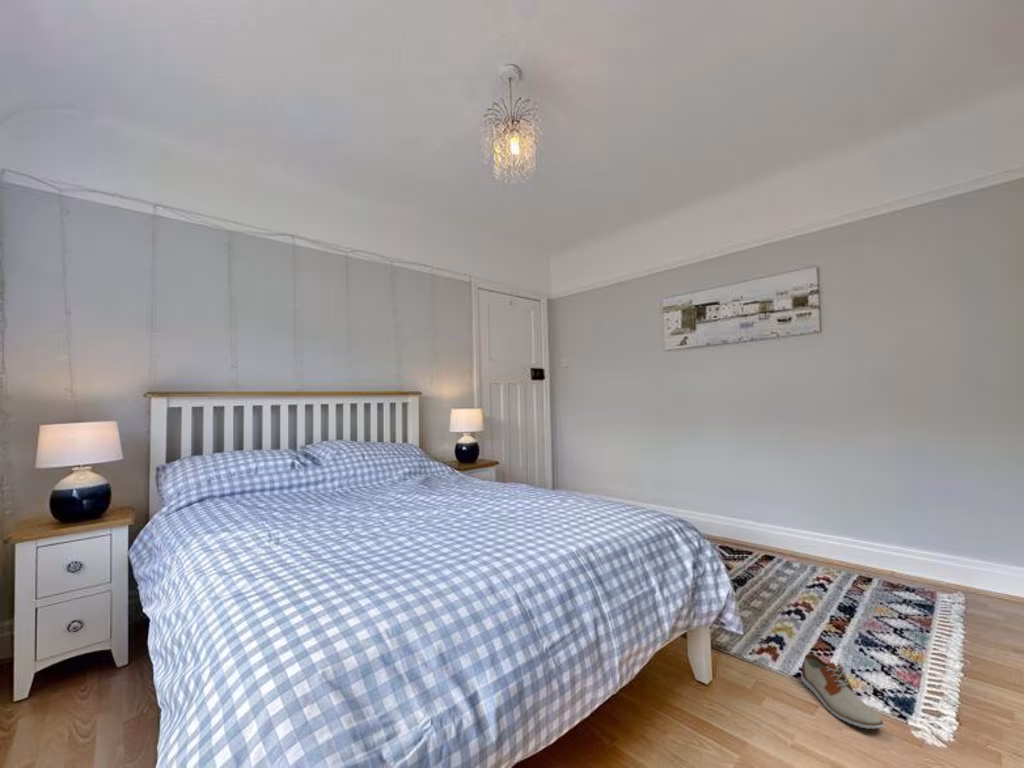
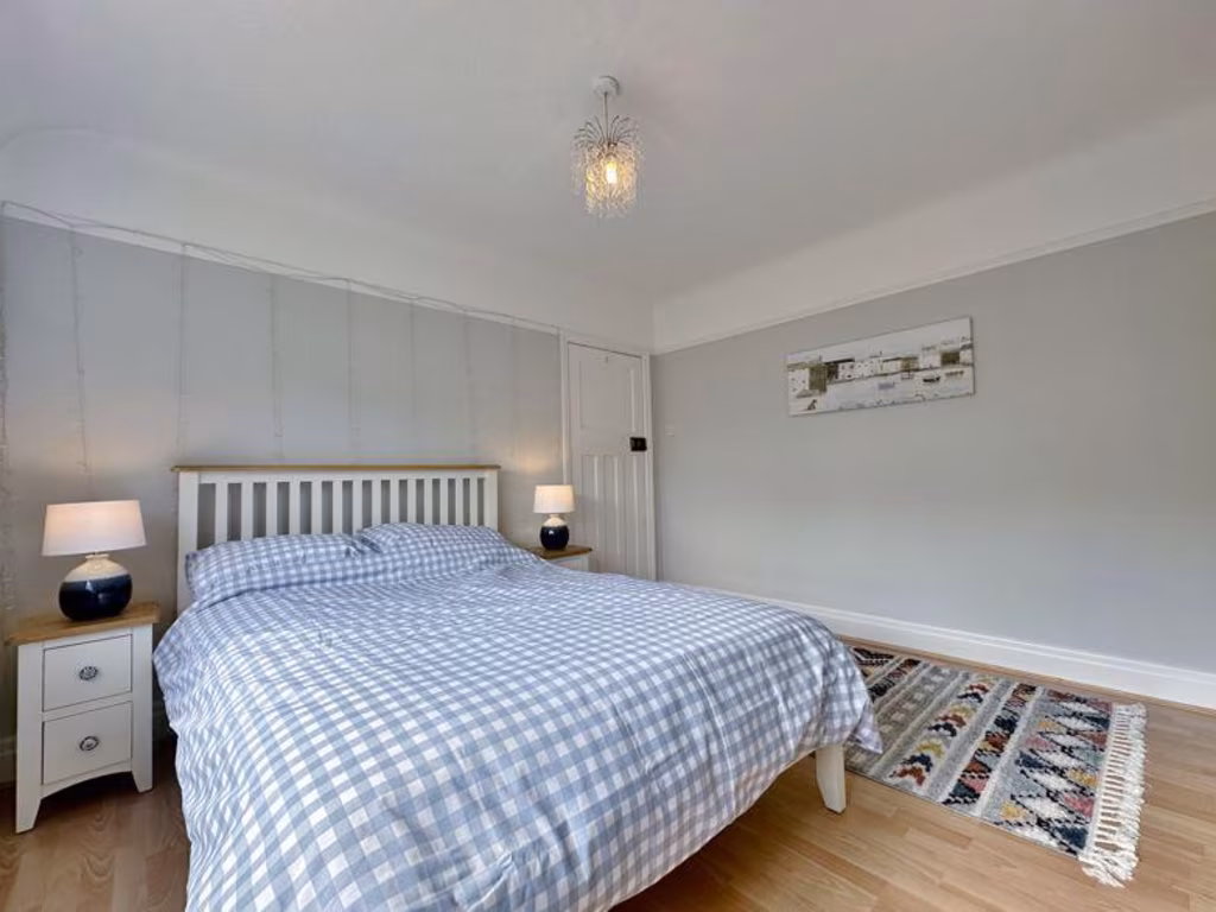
- shoe (837, 687)
